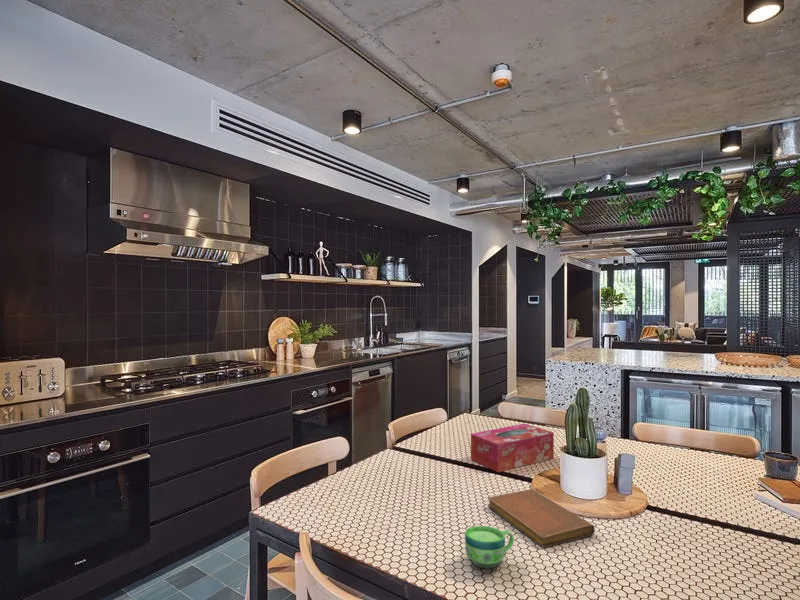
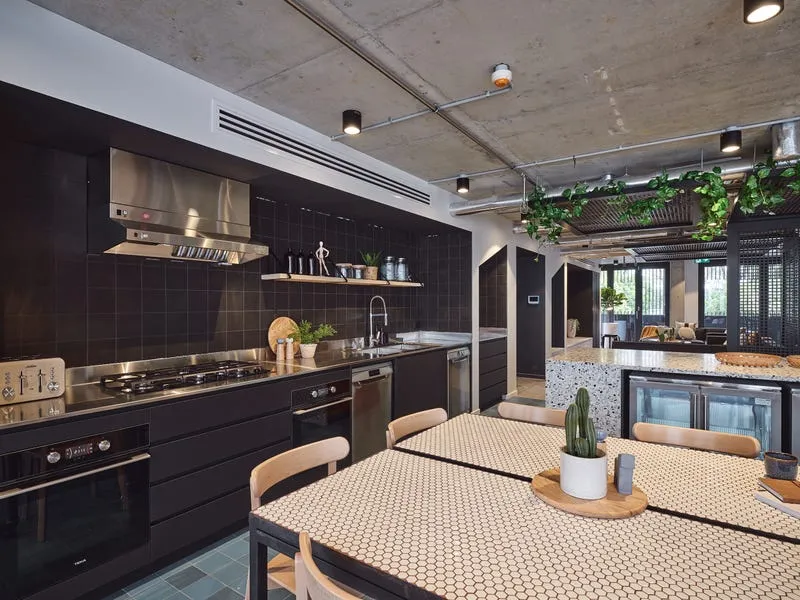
- tissue box (512, 445)
- notebook (537, 514)
- cup (489, 545)
